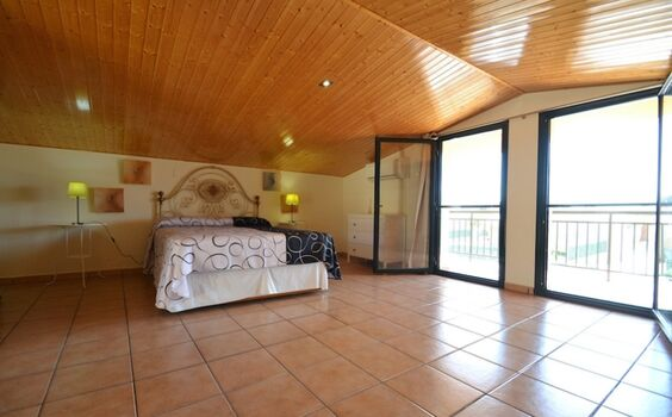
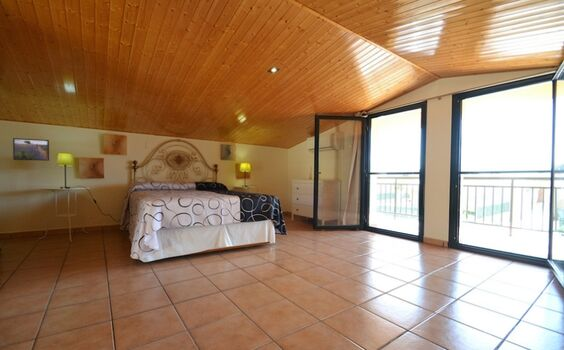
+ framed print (31, 149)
